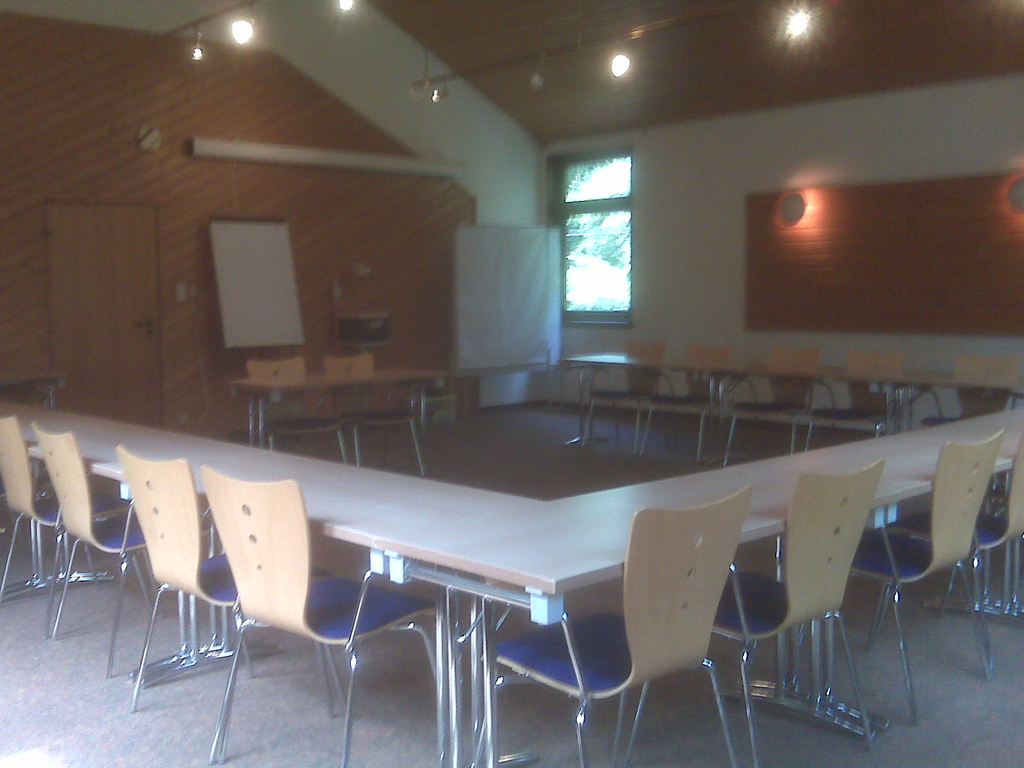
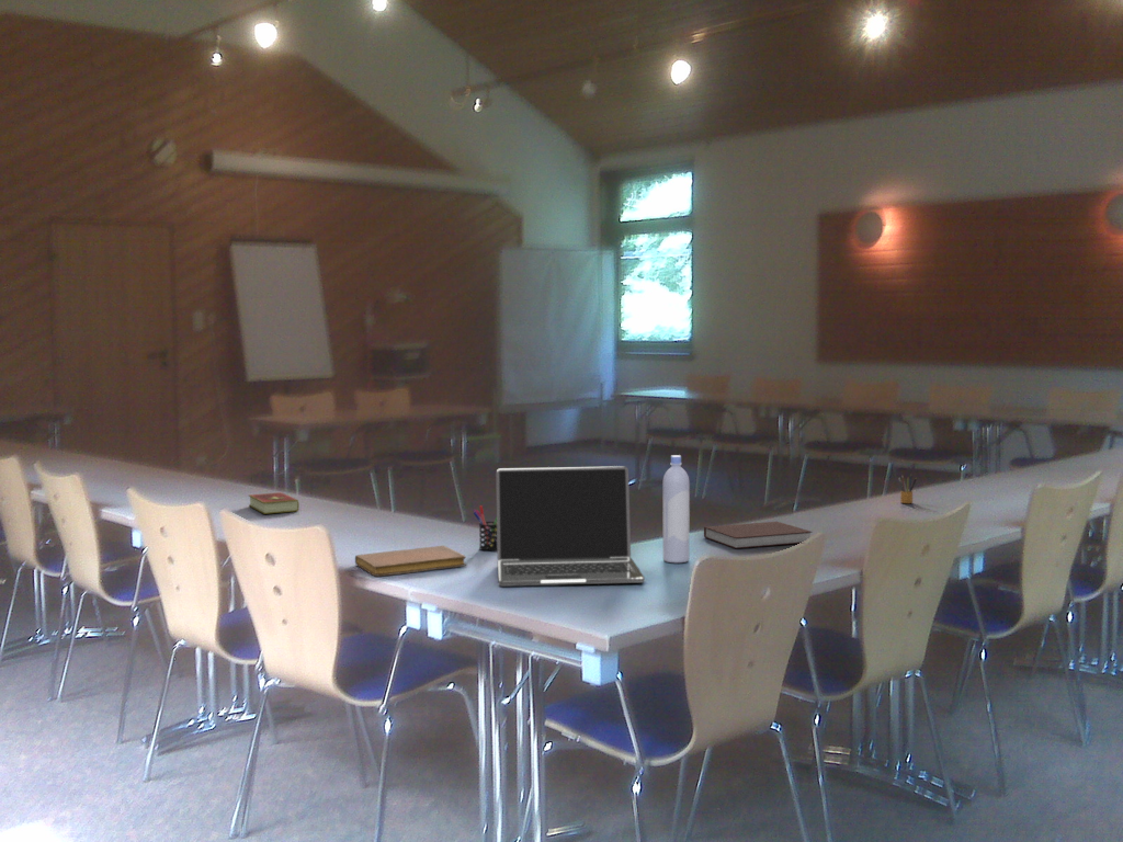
+ notebook (410, 559)
+ pencil box (907, 488)
+ notebook (757, 534)
+ laptop (567, 523)
+ pen holder (490, 526)
+ bottle (676, 508)
+ hardcover book (273, 502)
